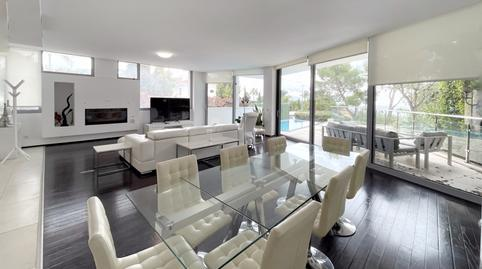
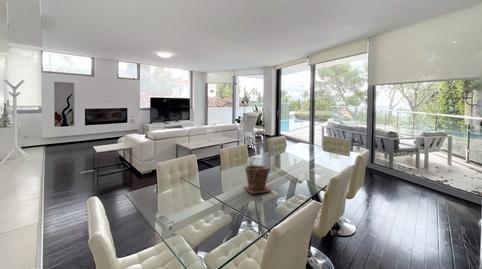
+ plant pot (257, 177)
